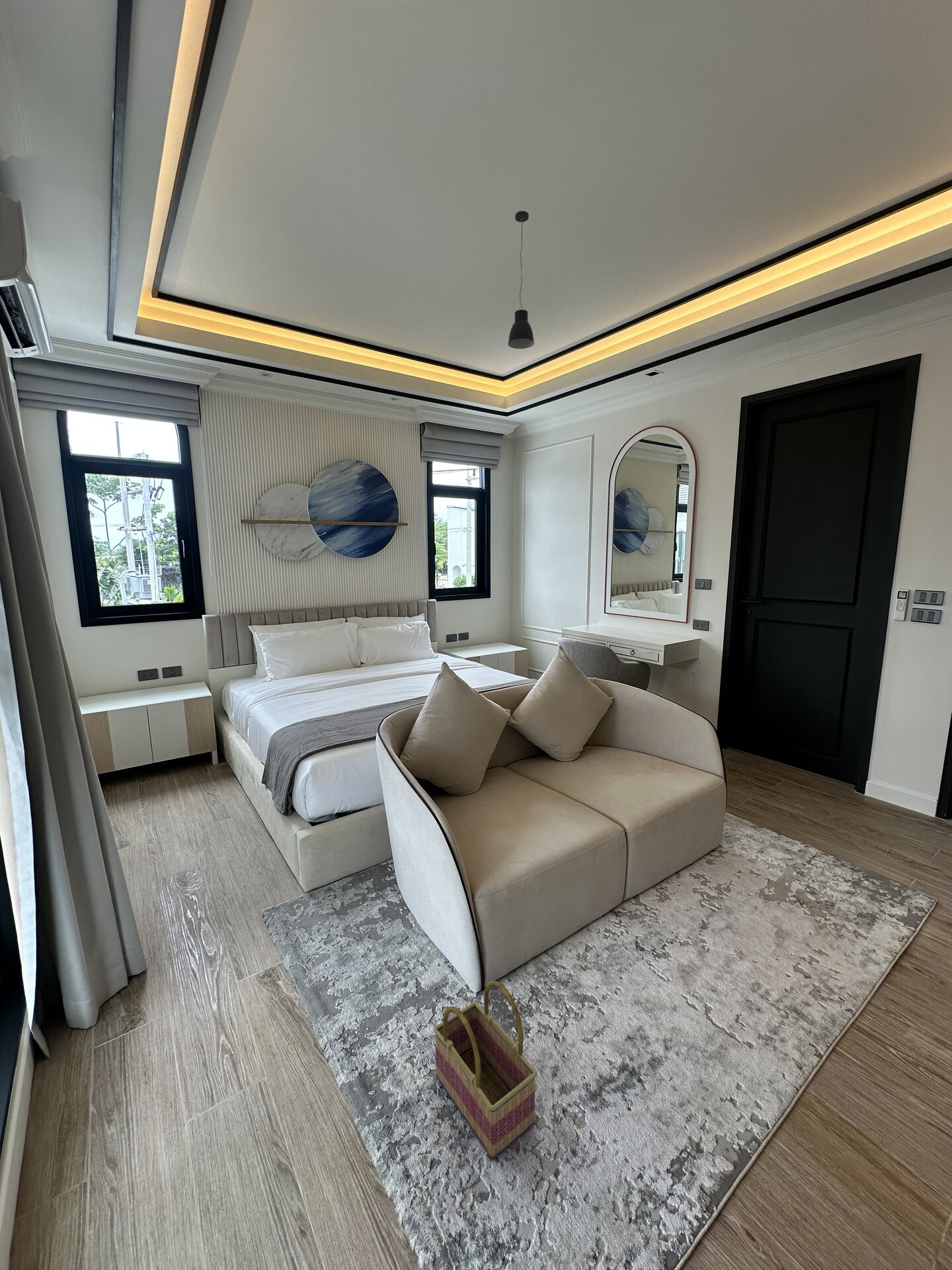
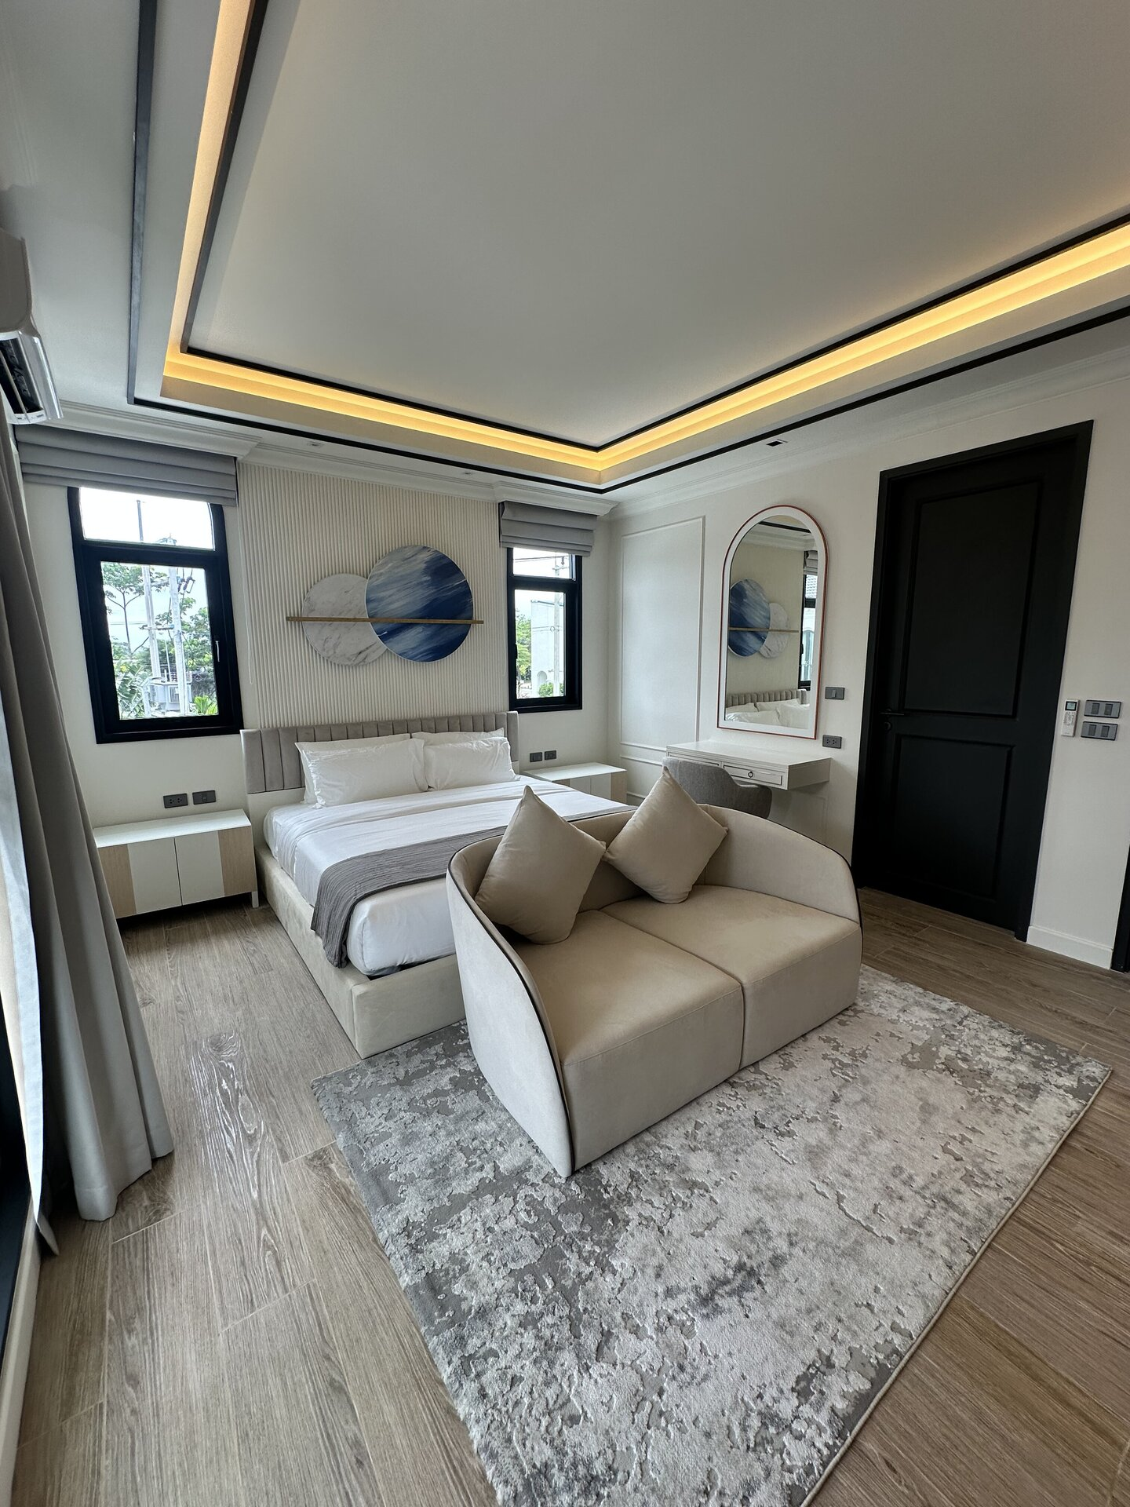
- basket (483, 1050)
- pendant light (521, 280)
